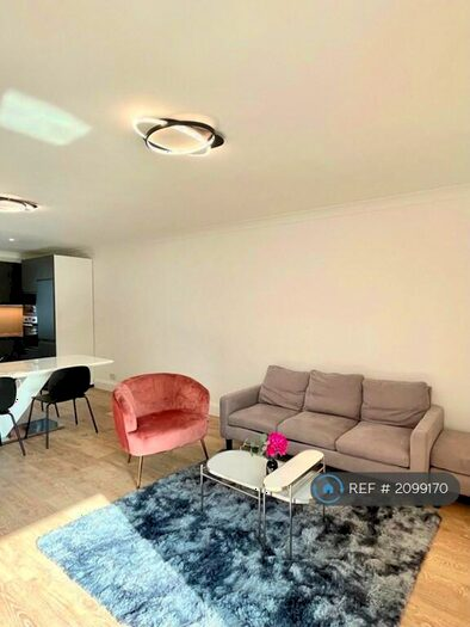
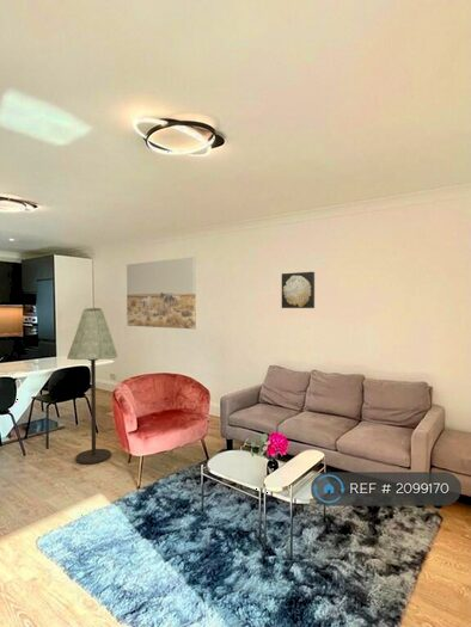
+ wall art (298, 290)
+ floor lamp (93, 382)
+ wall art (158, 294)
